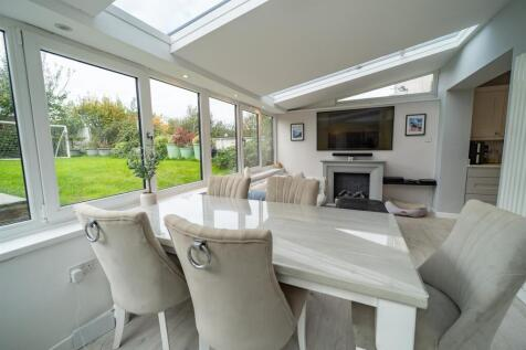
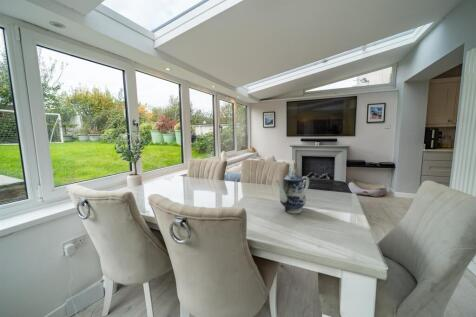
+ teapot (292, 190)
